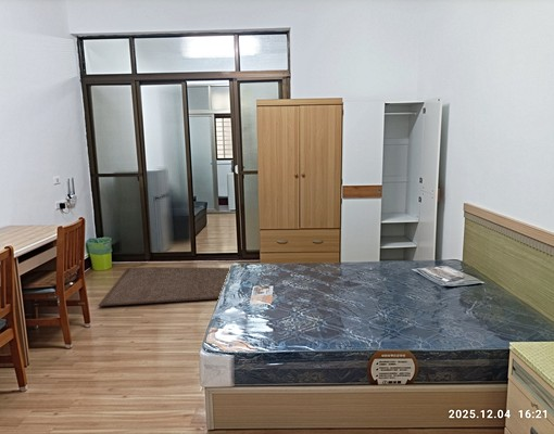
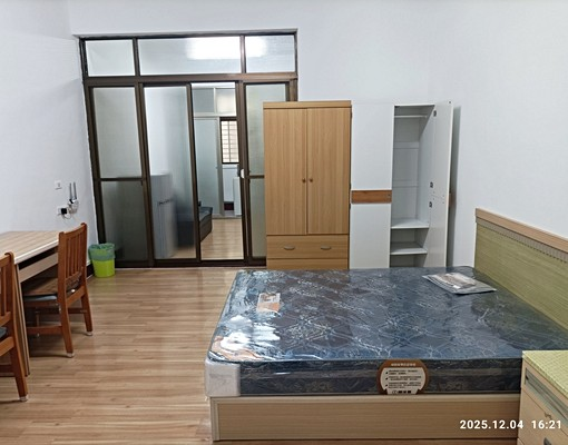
- rug (204, 279)
